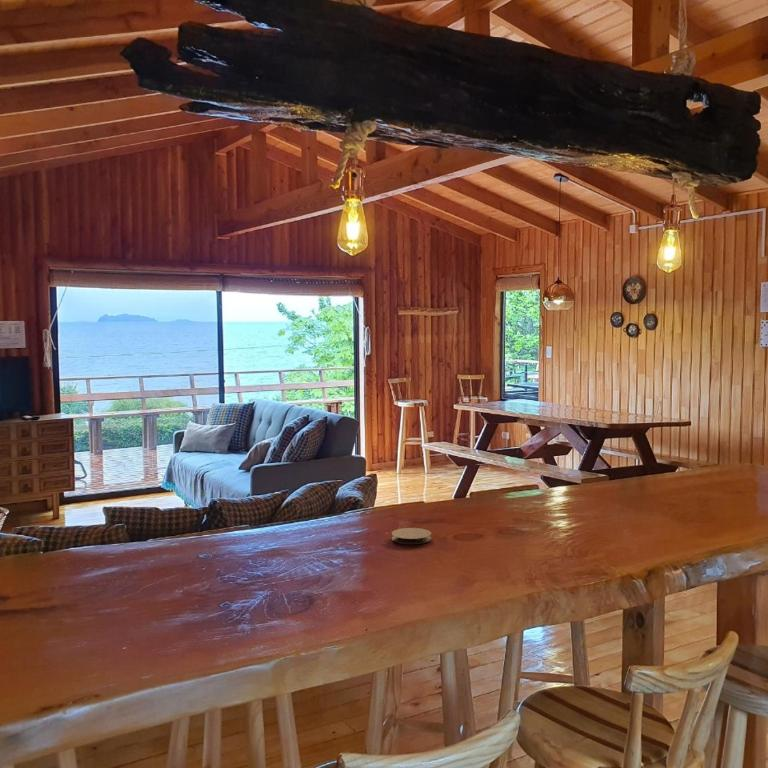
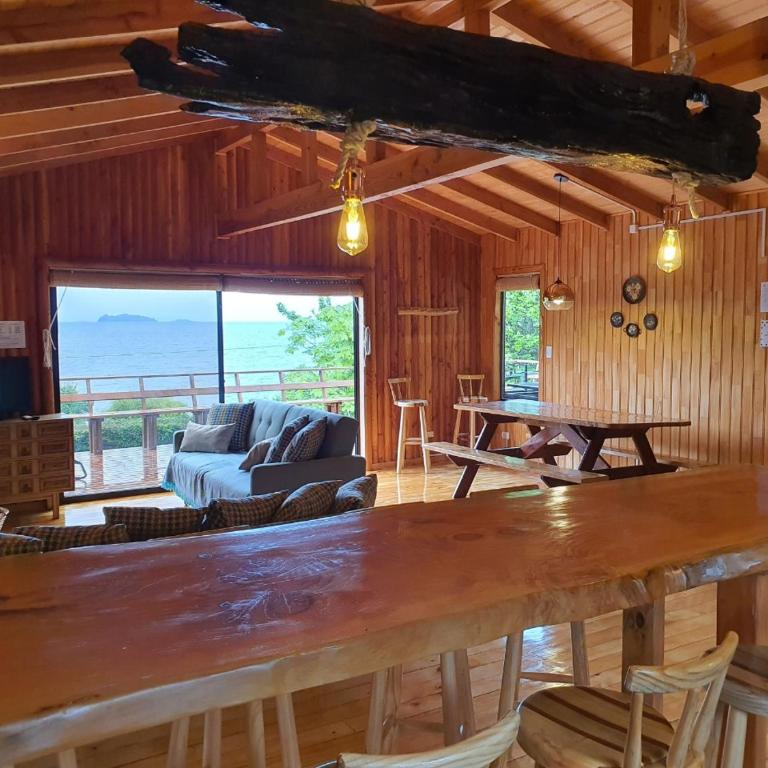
- coaster (411, 535)
